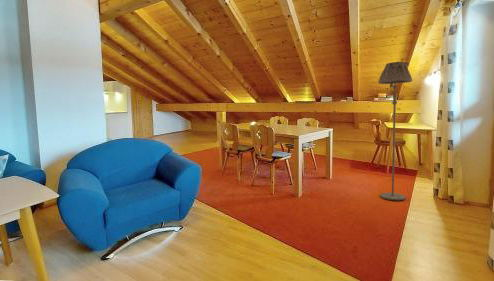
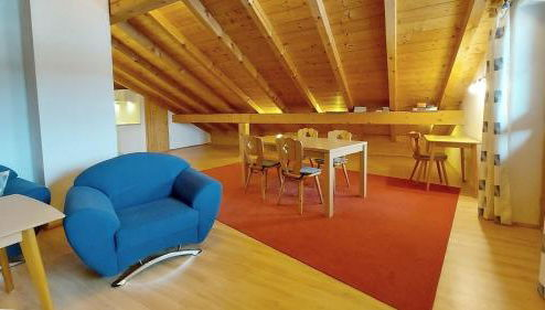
- floor lamp (393, 131)
